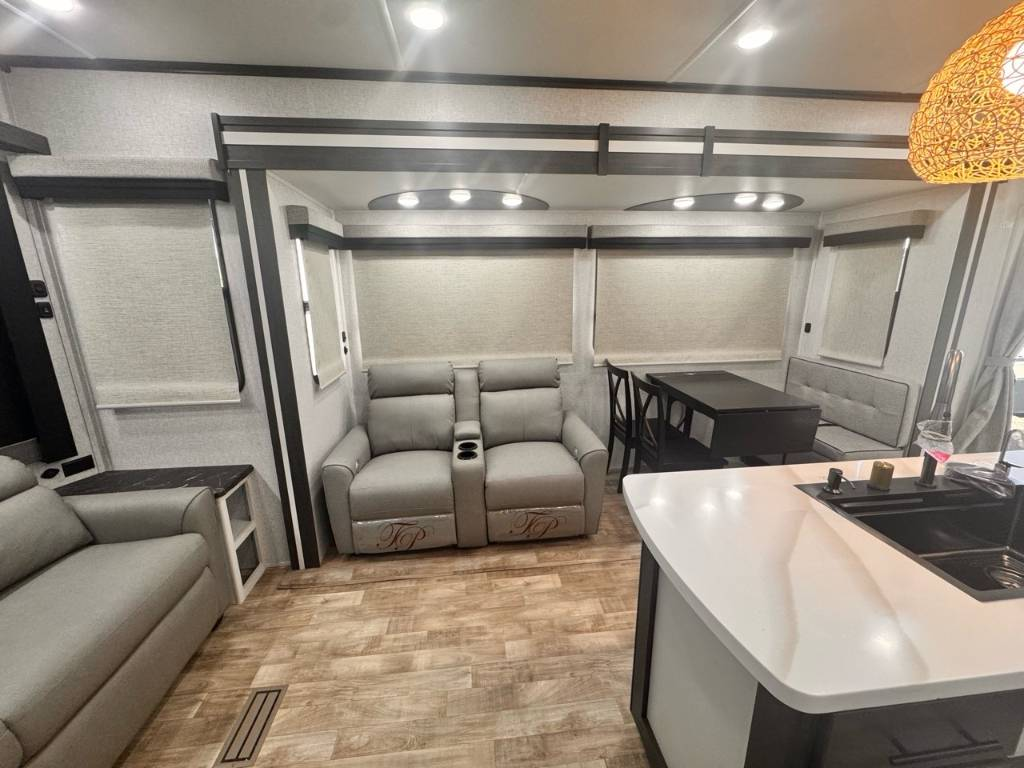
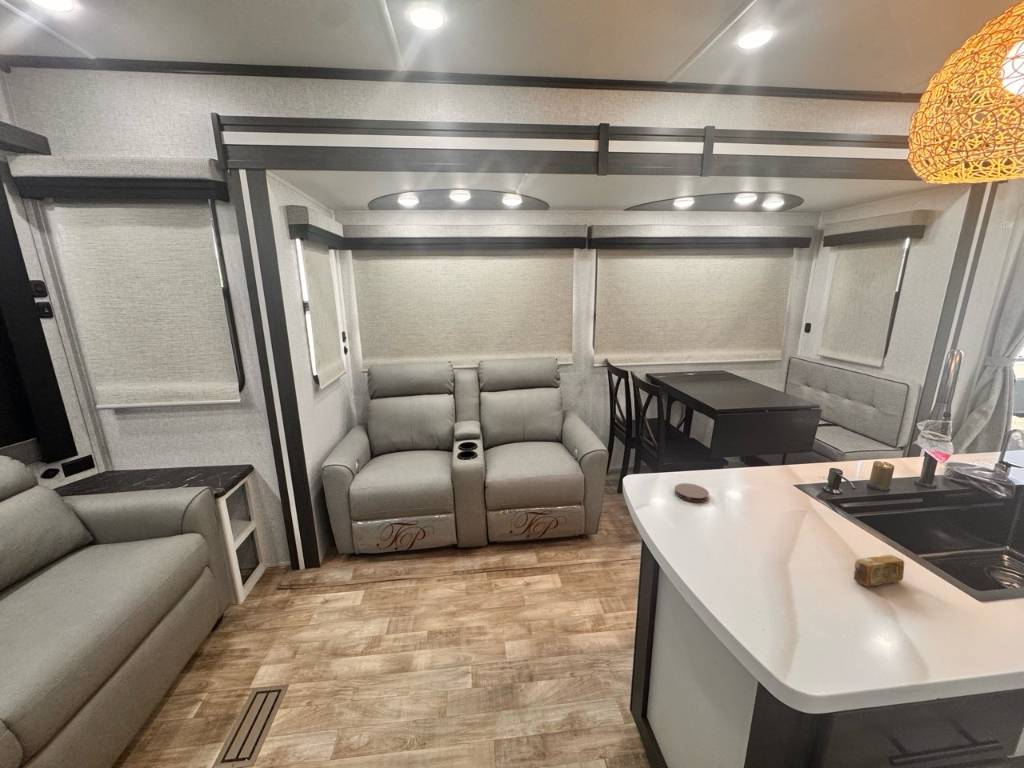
+ soap bar (879, 570)
+ coaster (691, 492)
